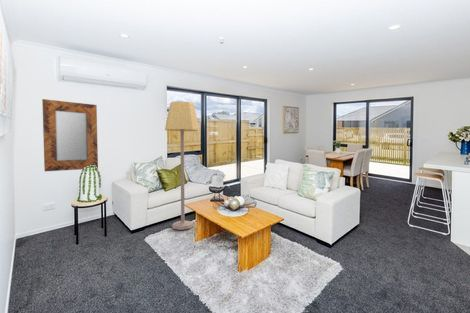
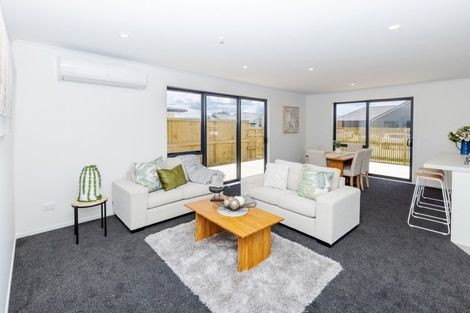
- lamp (182, 165)
- home mirror (72, 136)
